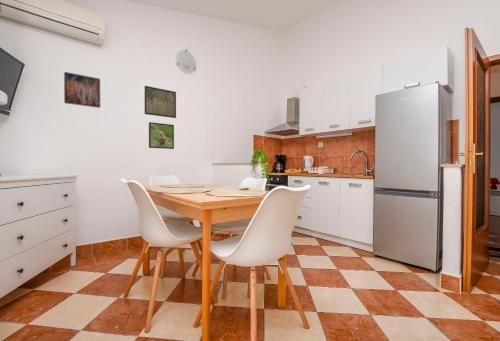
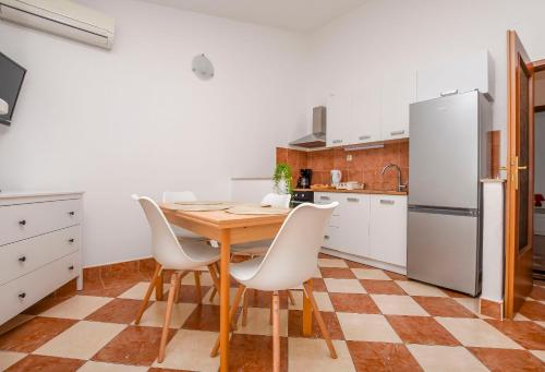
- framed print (161, 136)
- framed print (82, 90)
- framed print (160, 102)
